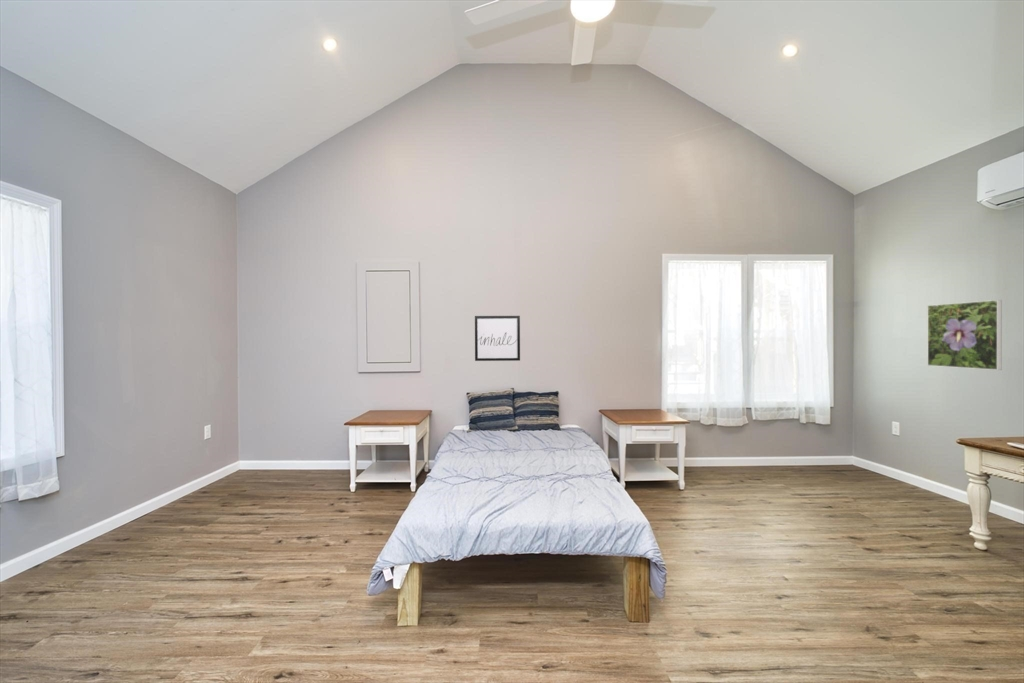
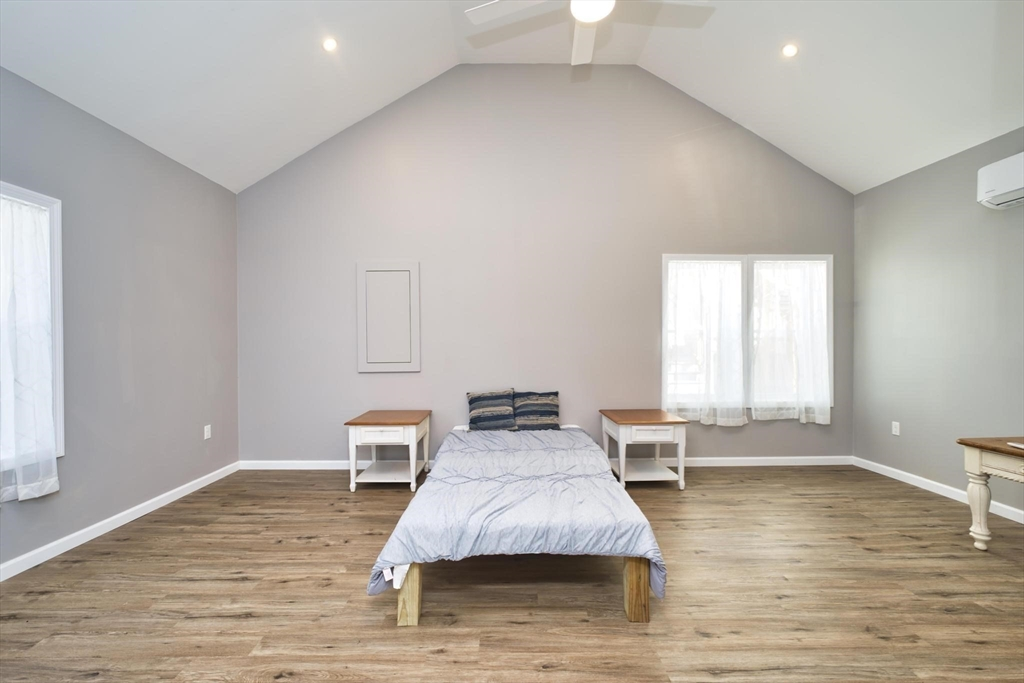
- wall art (497, 338)
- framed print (961, 335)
